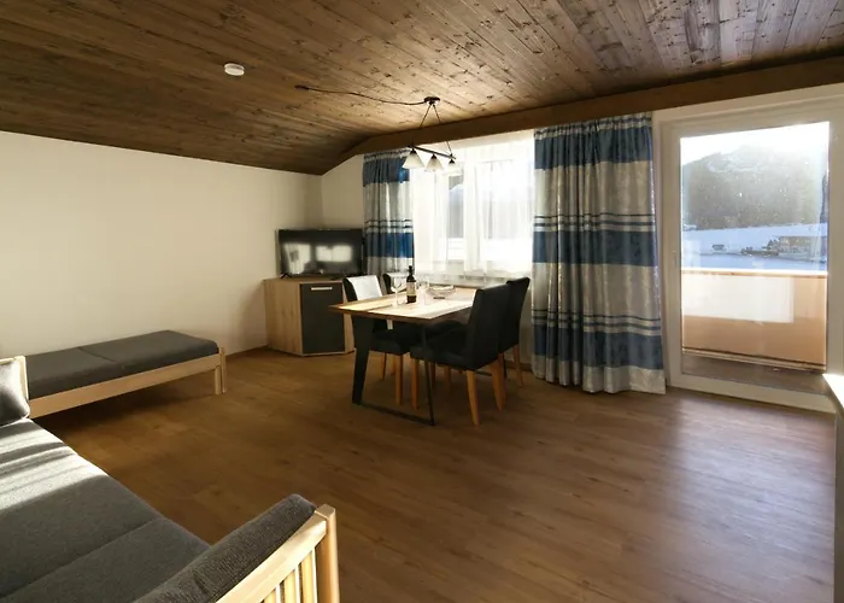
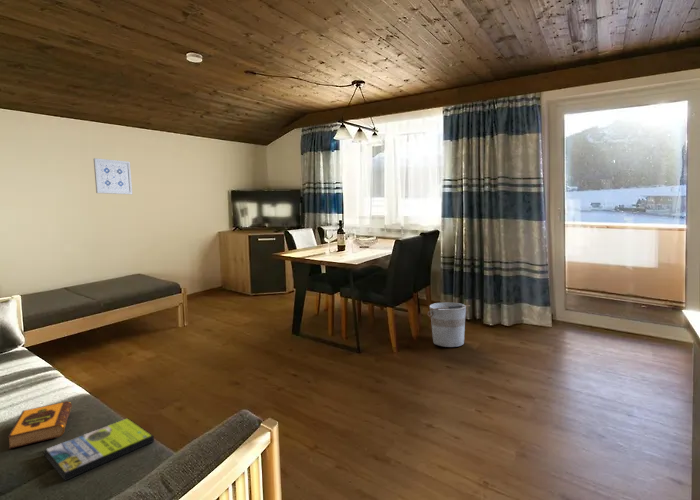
+ bucket (448, 322)
+ hardback book (43, 422)
+ wall art (113, 177)
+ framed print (100, 445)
